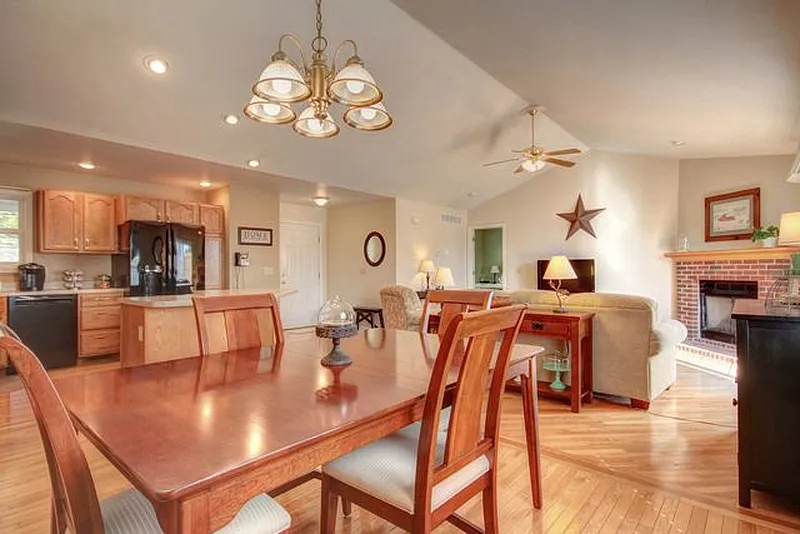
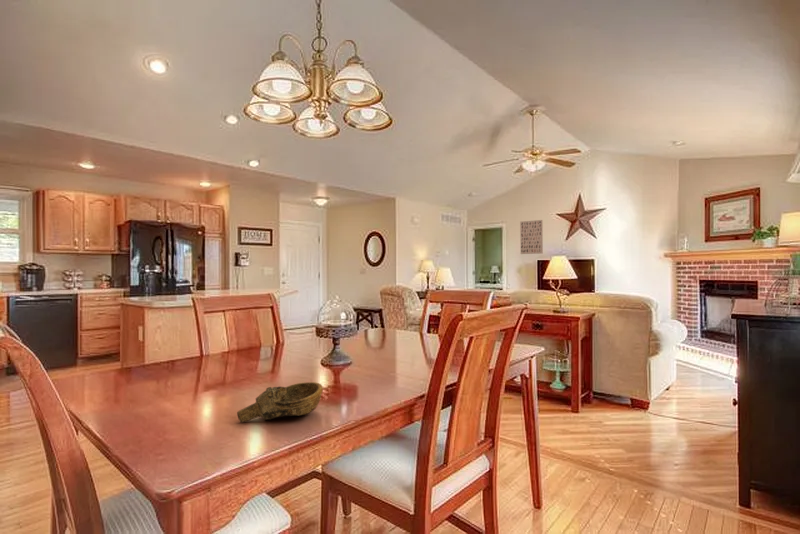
+ decorative bowl (281, 401)
+ wall art (531, 237)
